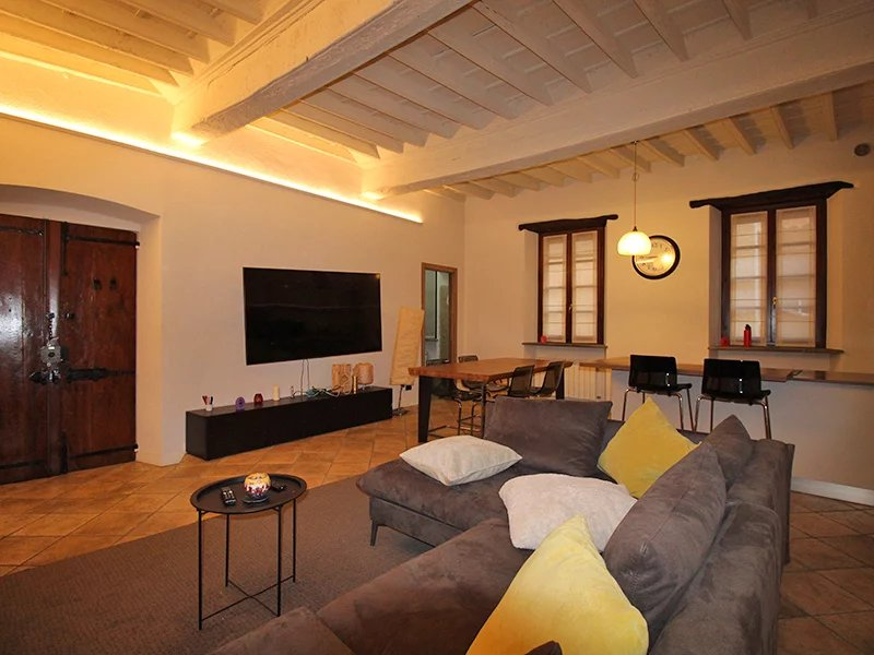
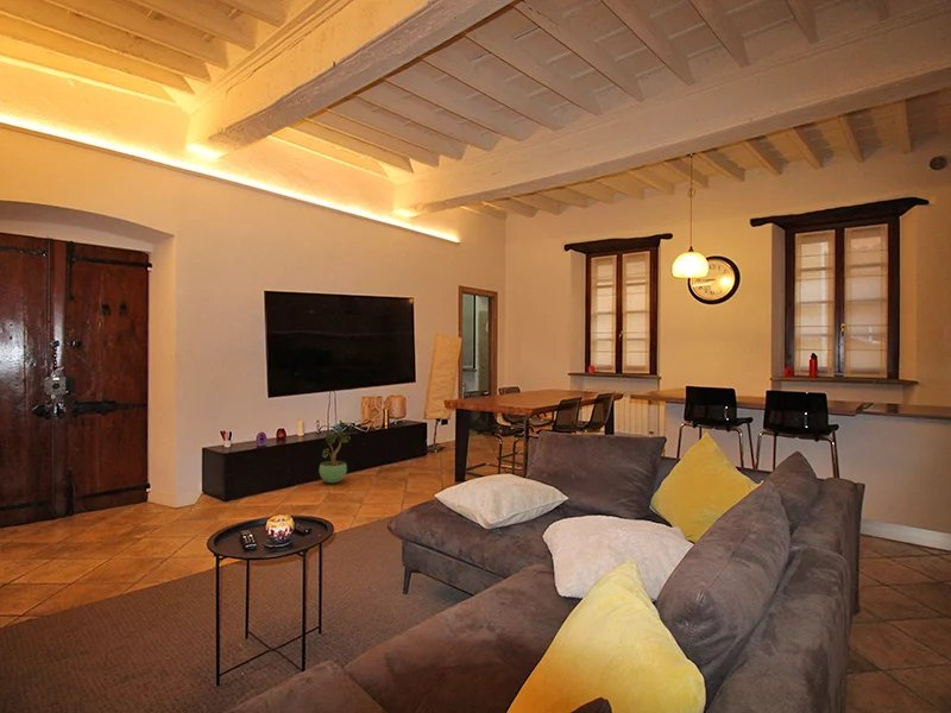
+ potted plant (334, 455)
